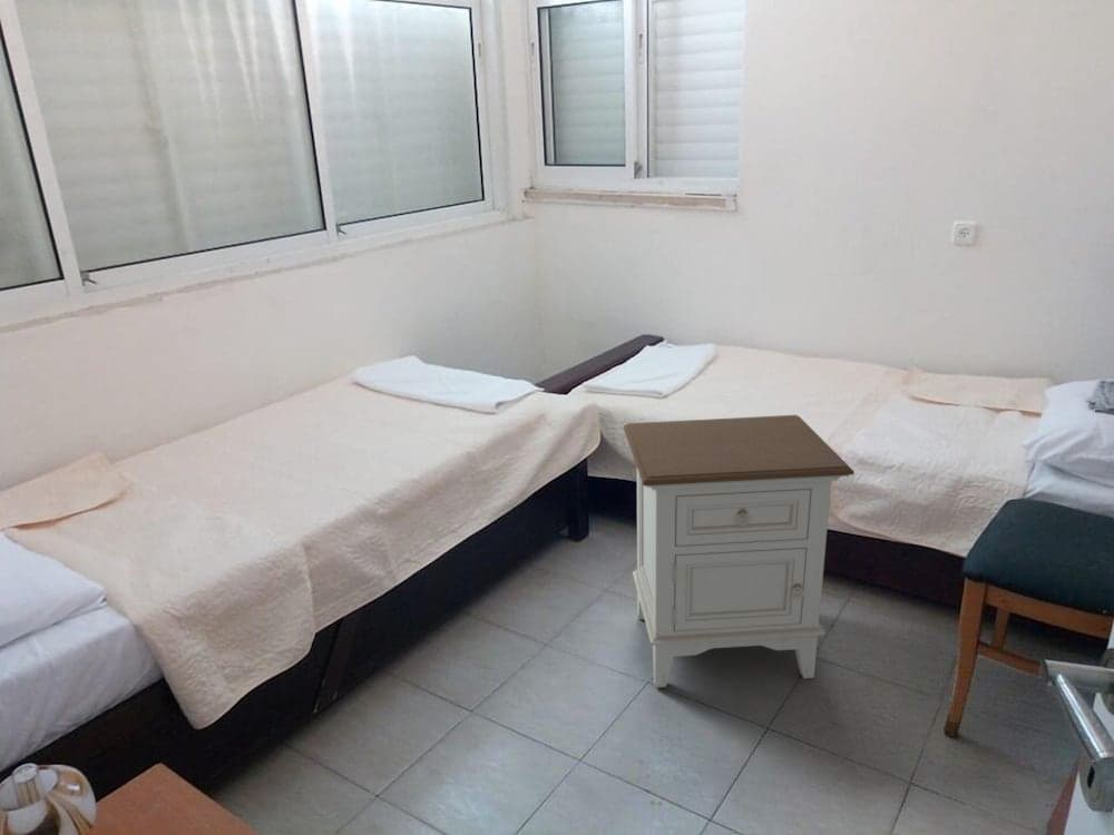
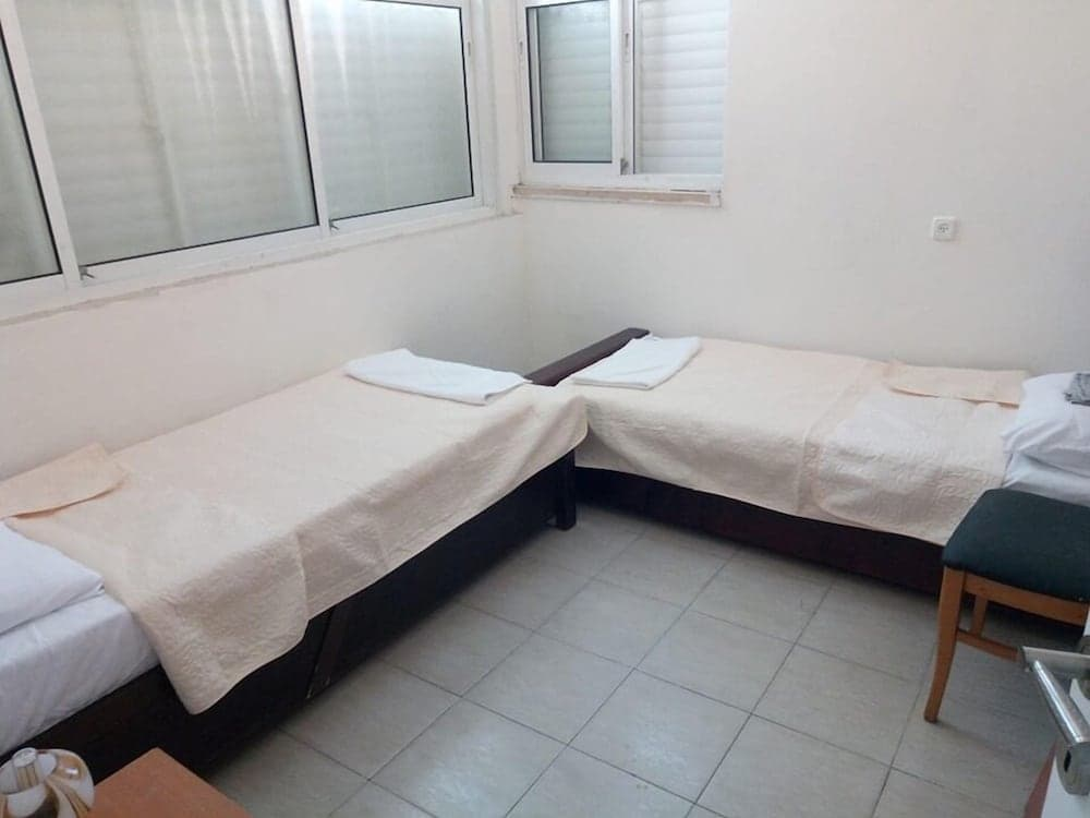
- nightstand (724, 550)
